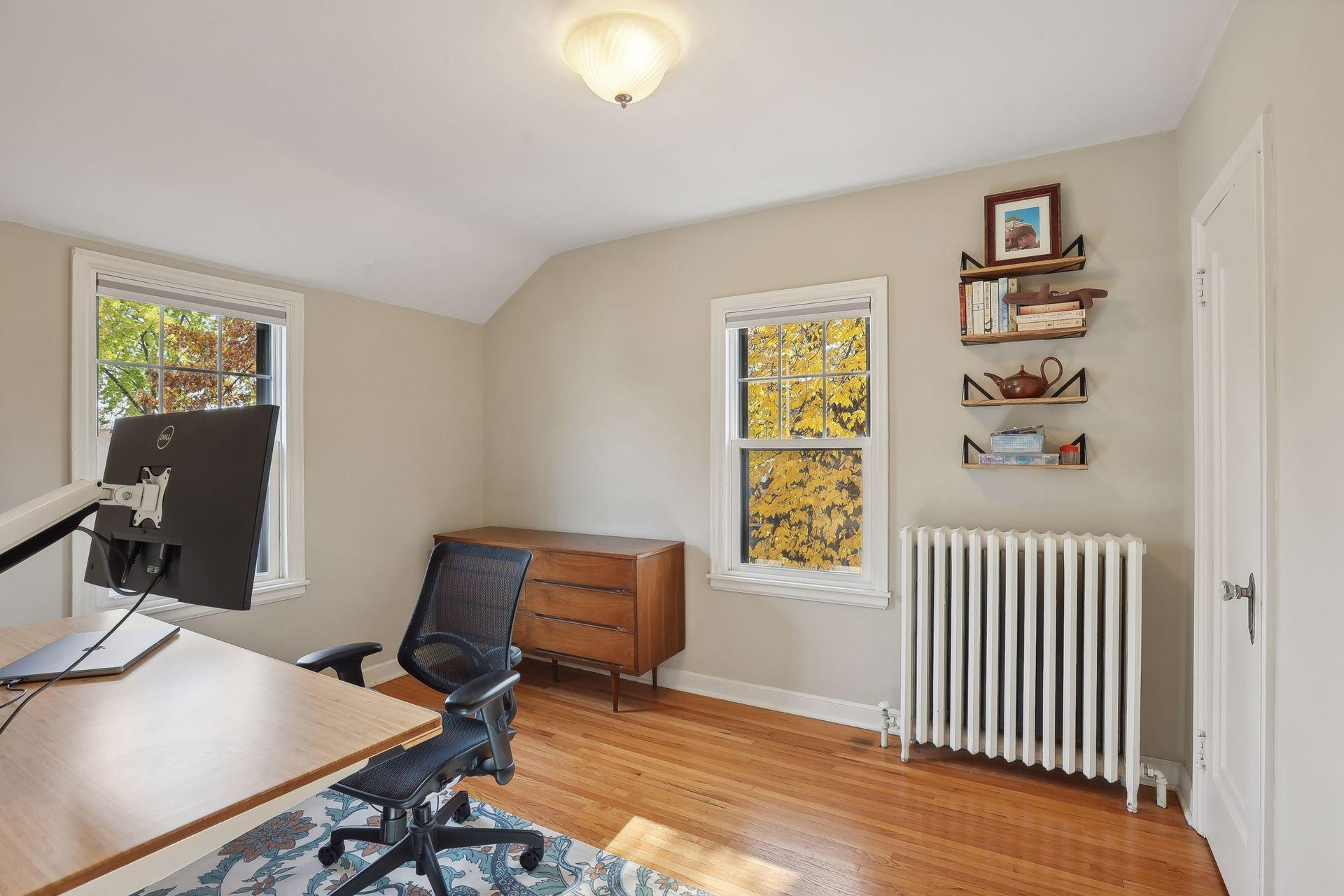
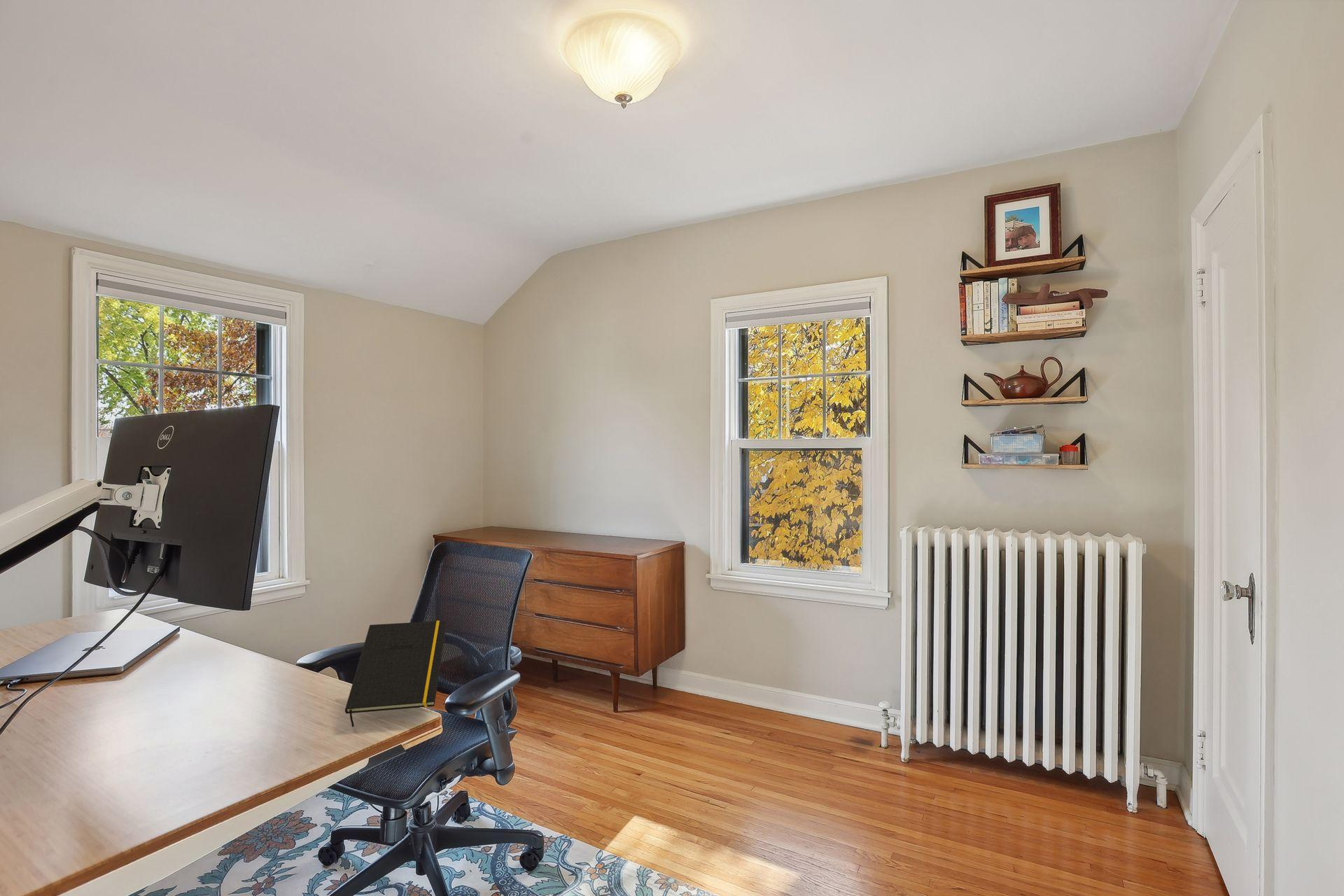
+ notepad (400, 670)
